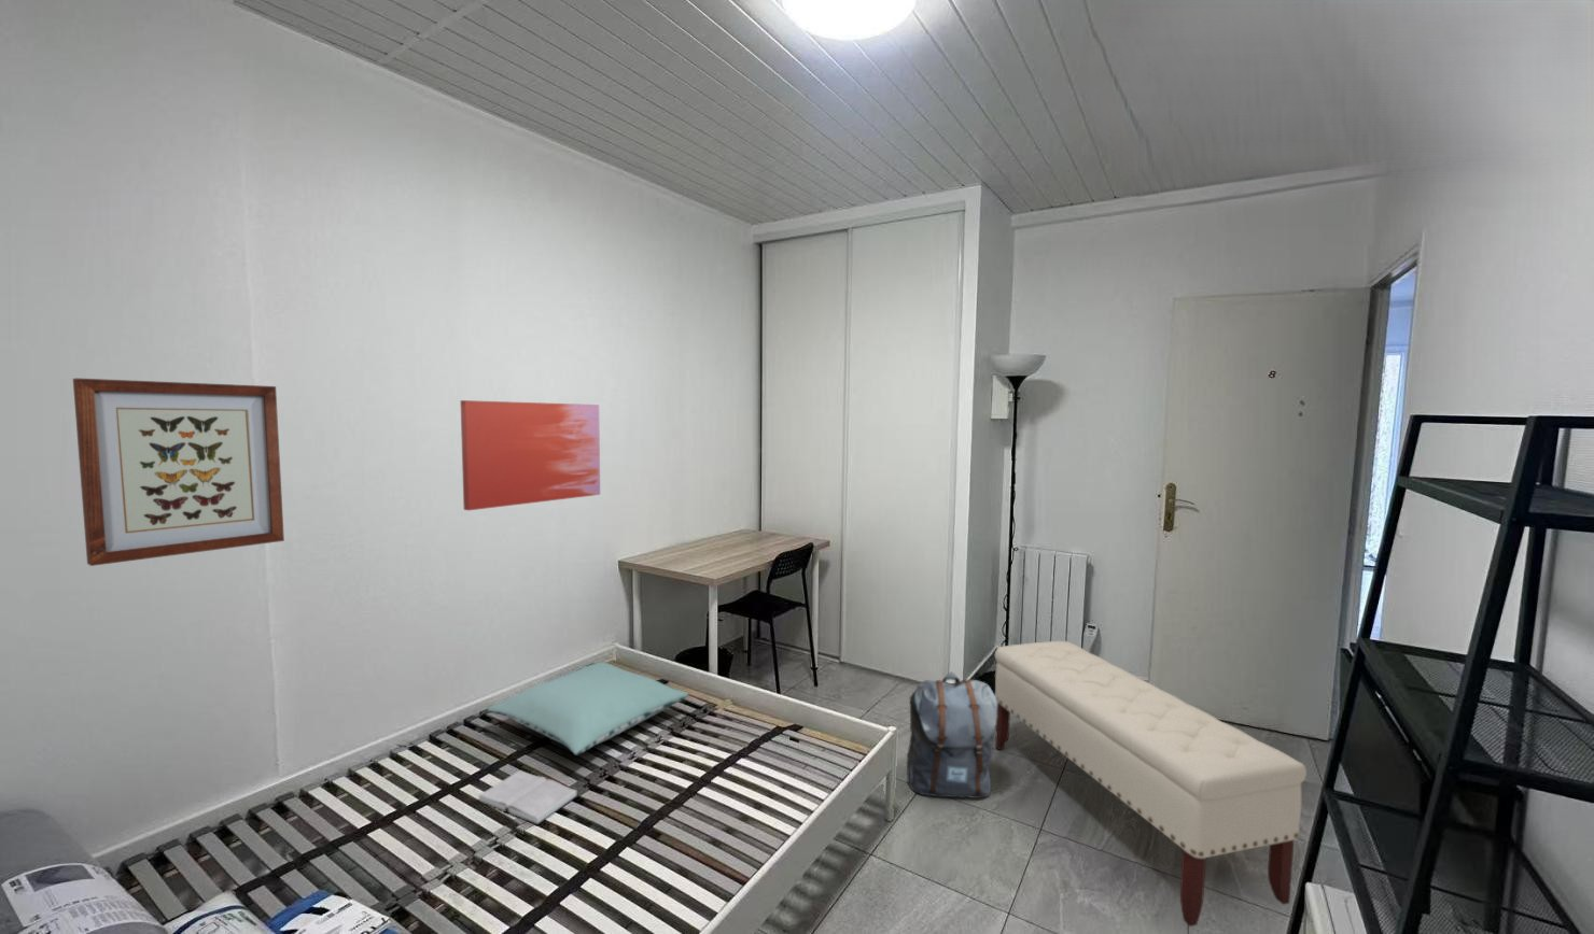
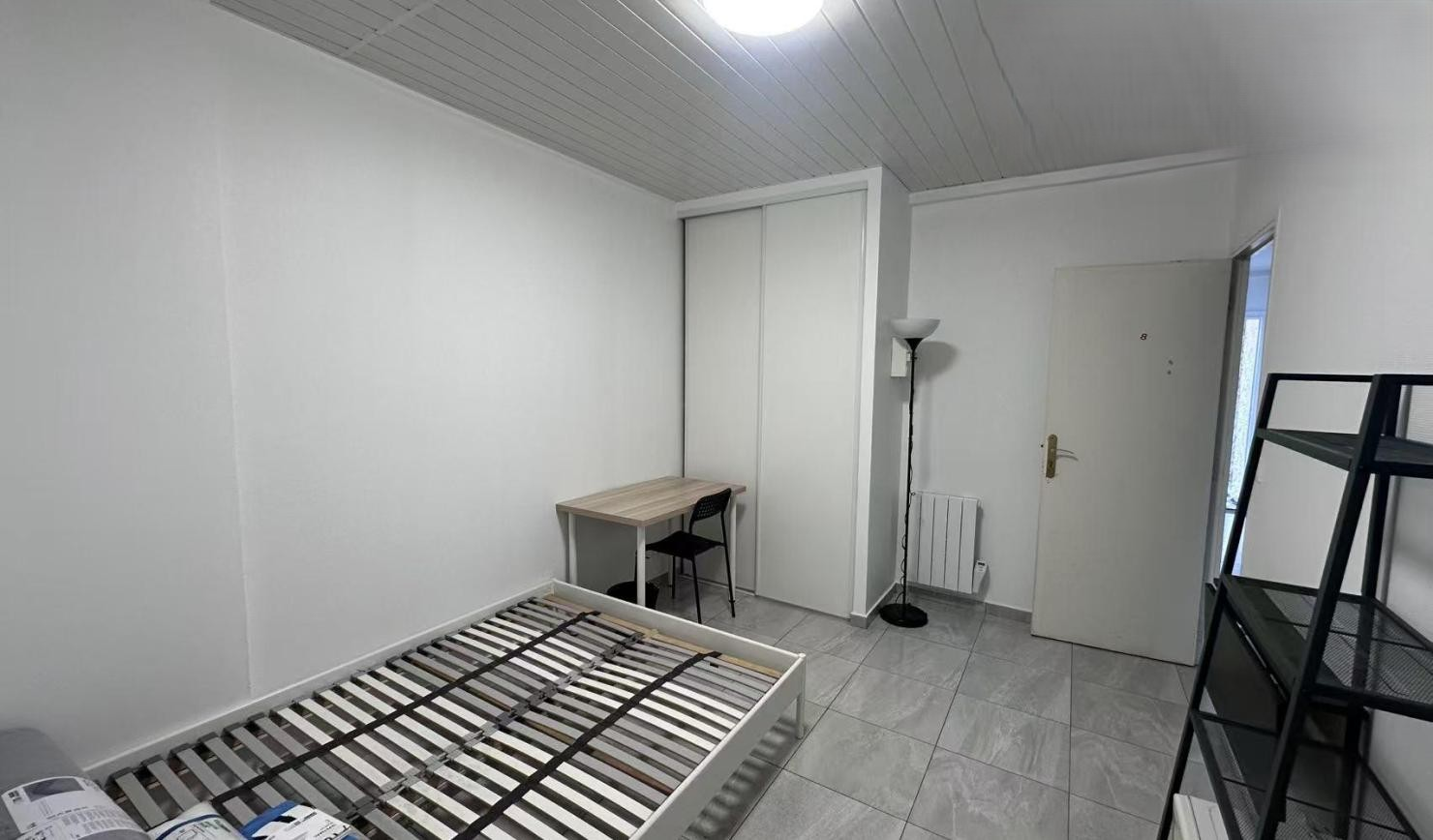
- wall art (537, 451)
- hardback book (527, 794)
- backpack (949, 729)
- wall art (188, 467)
- bench (1117, 751)
- pillow (592, 702)
